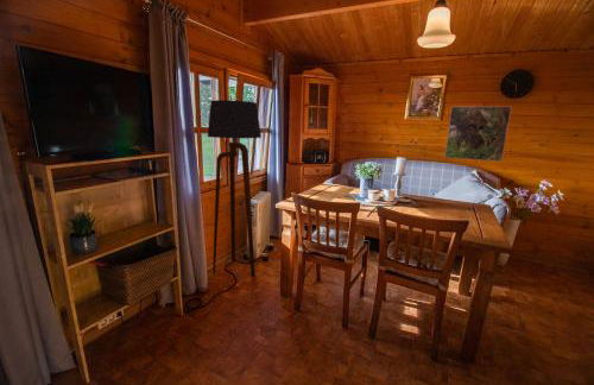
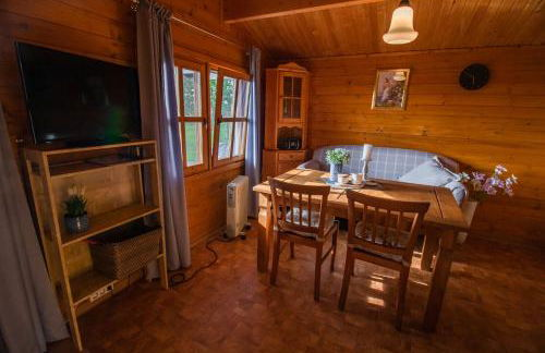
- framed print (475, 133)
- floor lamp (234, 191)
